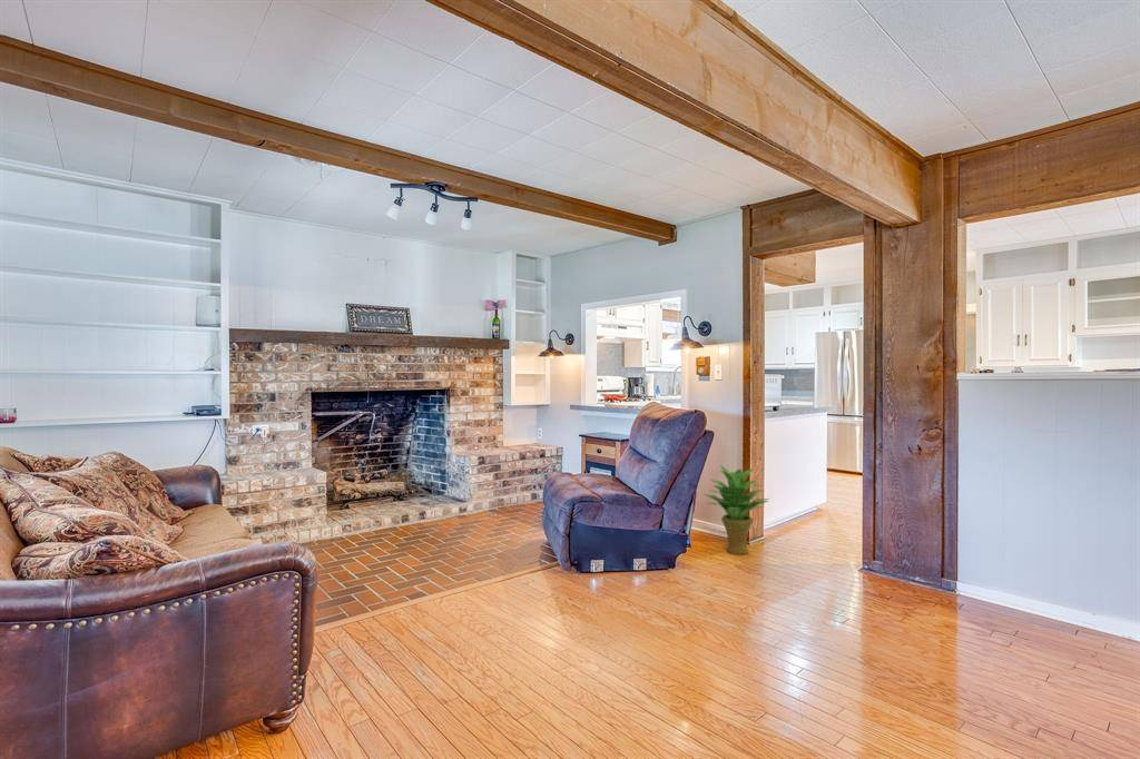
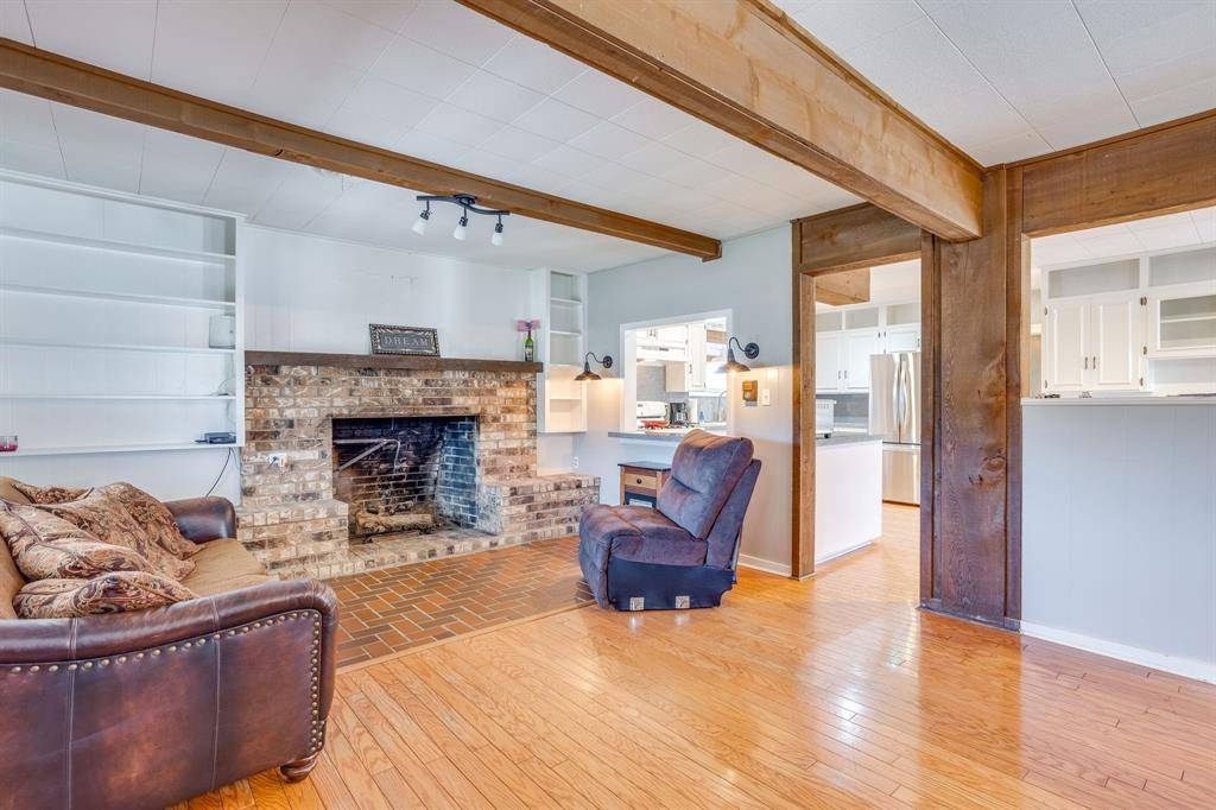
- potted plant (737, 509)
